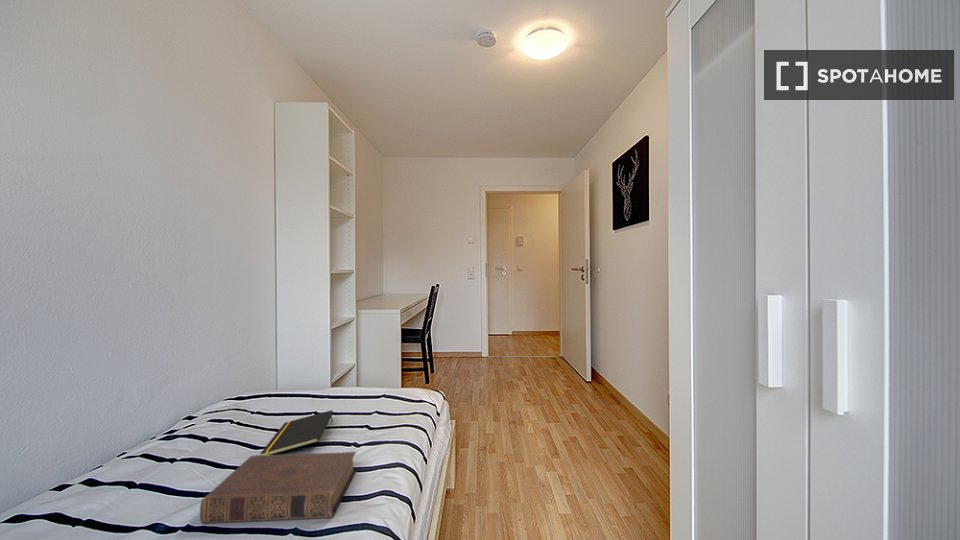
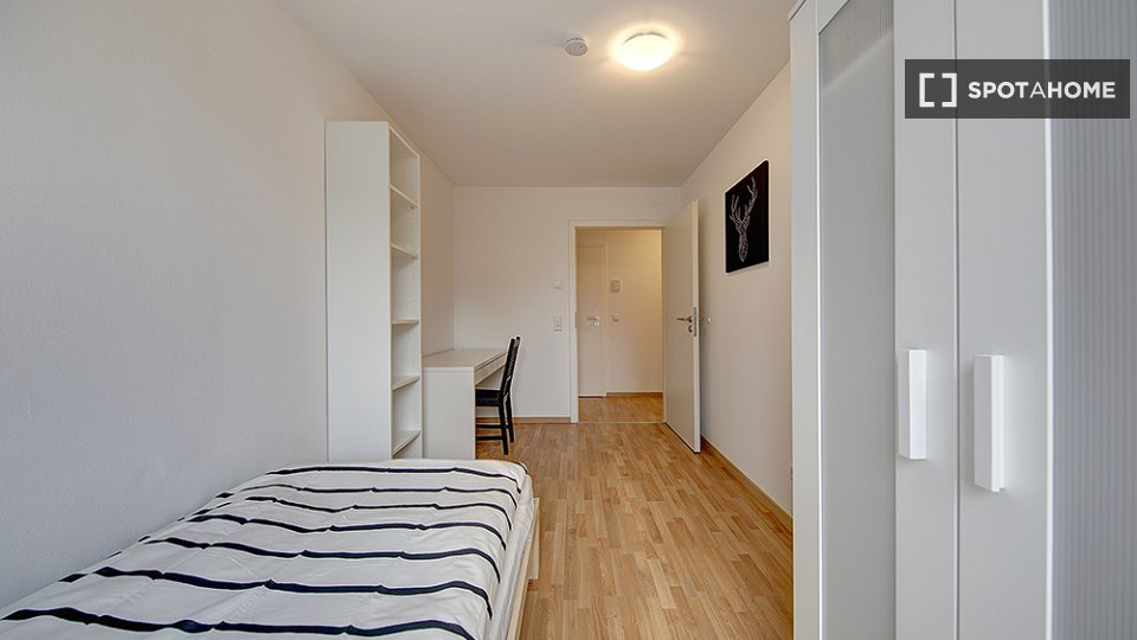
- book (287, 484)
- notepad (300, 431)
